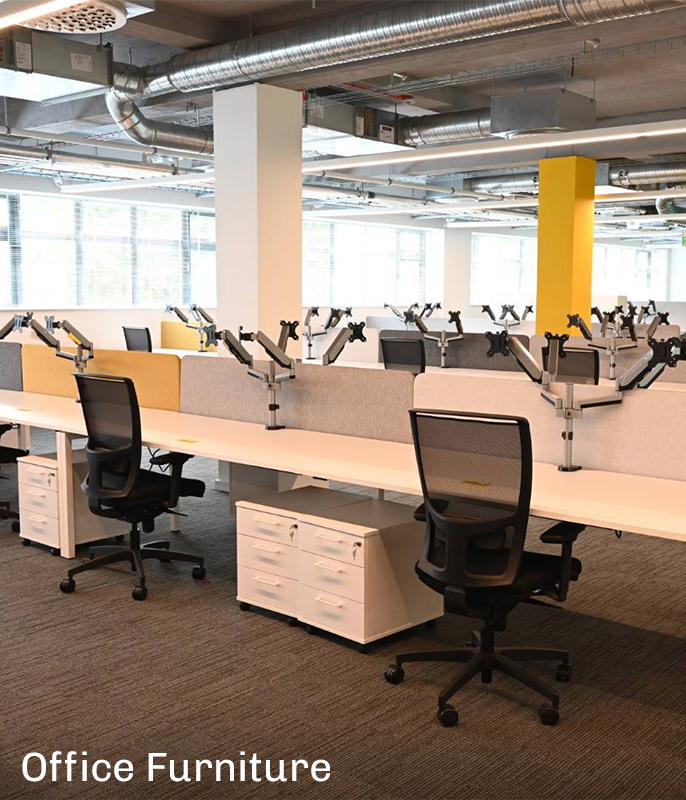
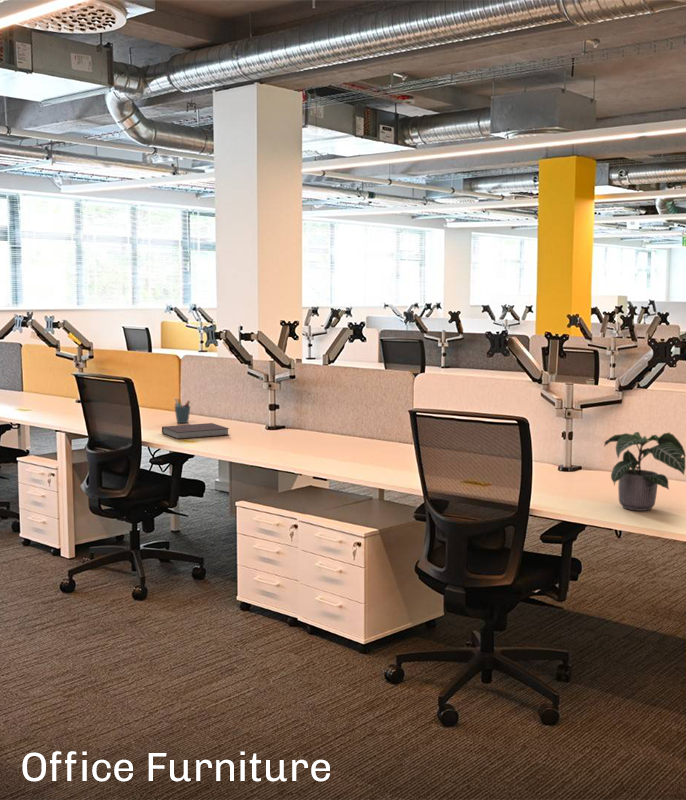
+ pen holder (182, 409)
+ potted plant (642, 470)
+ notebook (195, 430)
